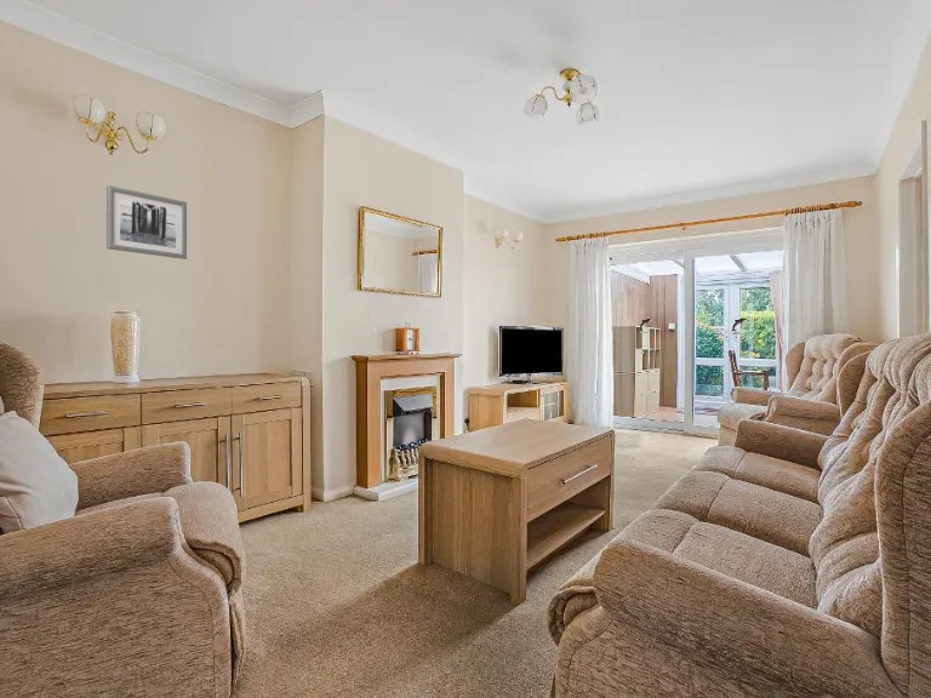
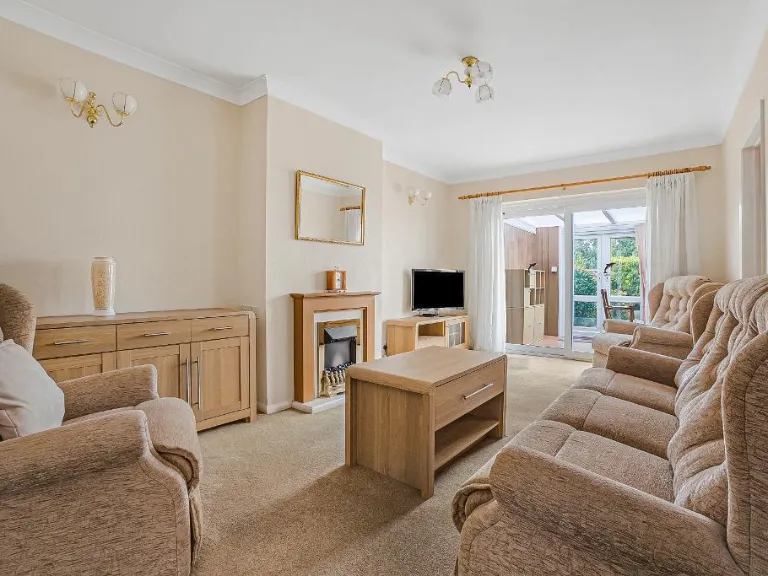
- wall art (148, 224)
